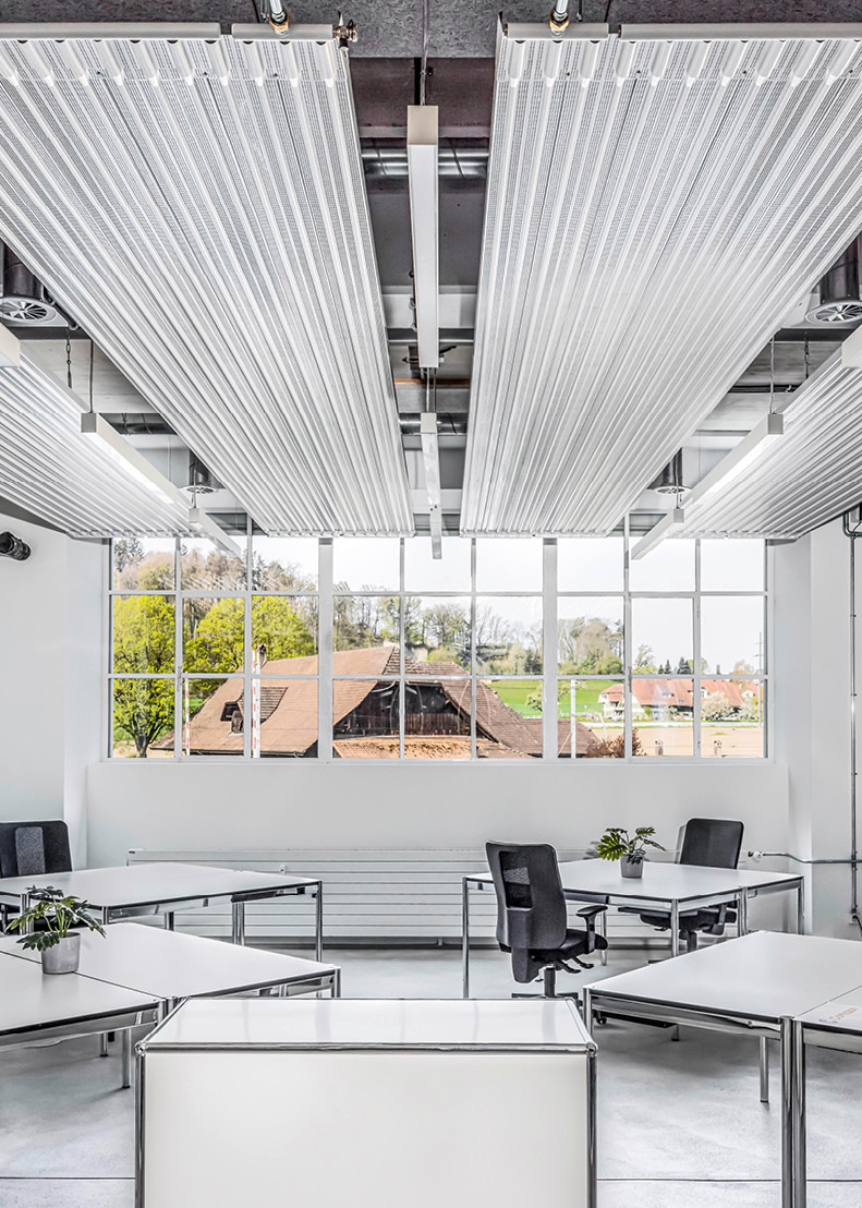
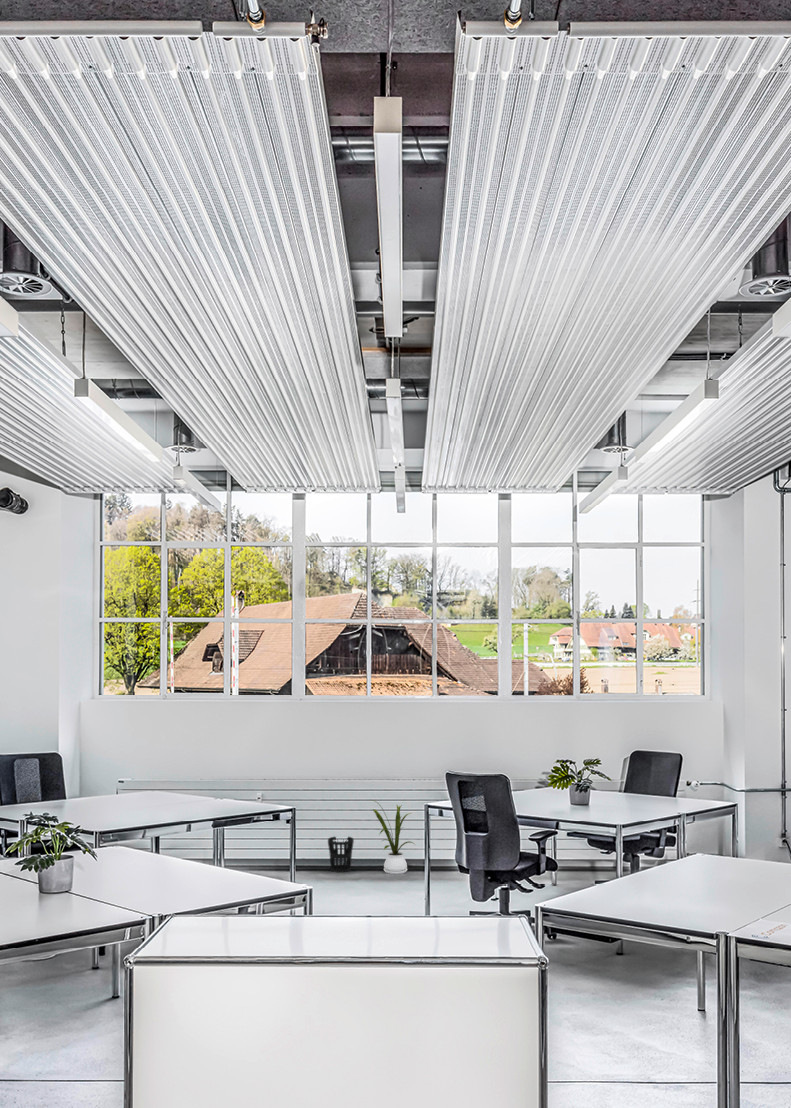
+ house plant (392, 835)
+ wastebasket (340, 854)
